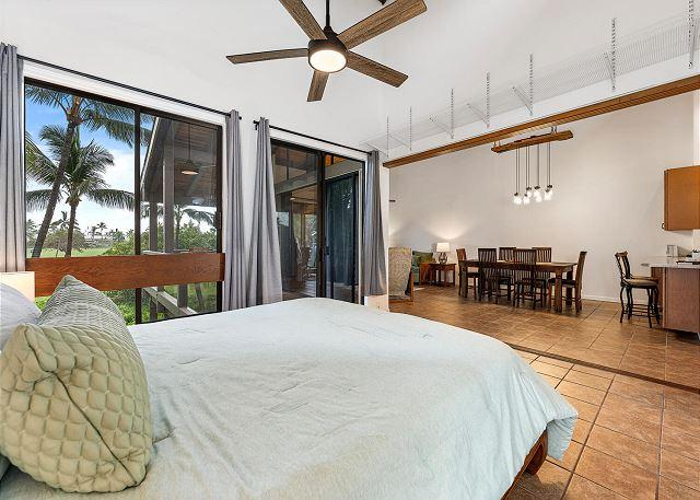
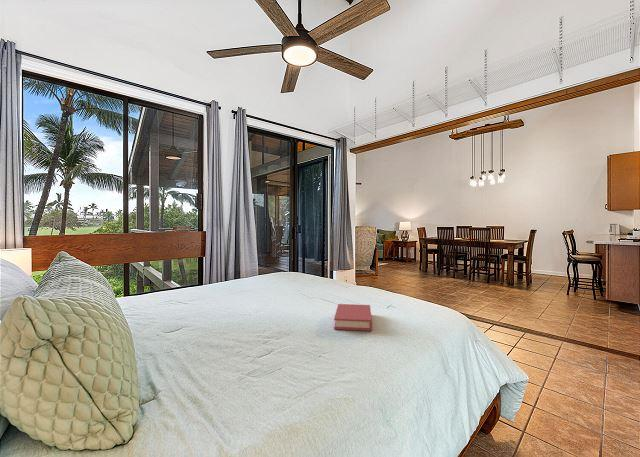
+ book (353, 316)
